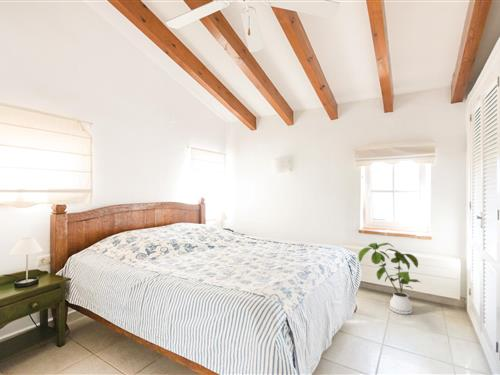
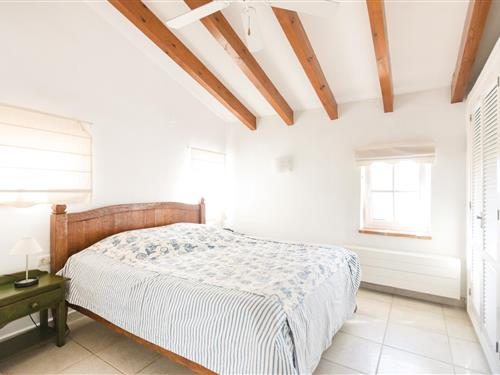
- house plant (388, 276)
